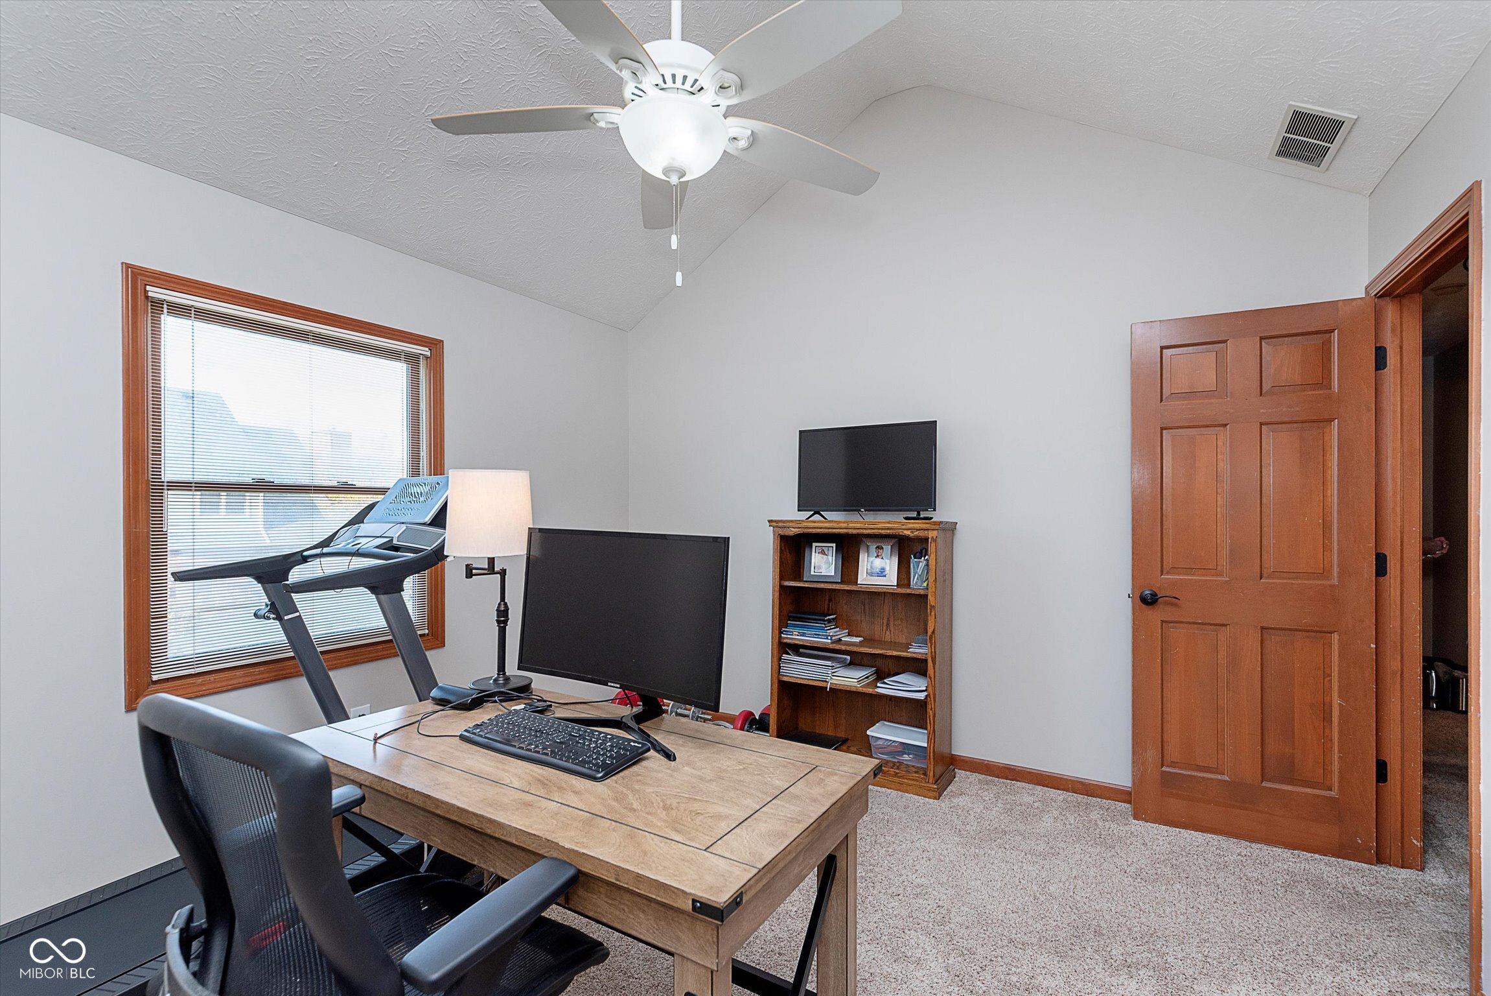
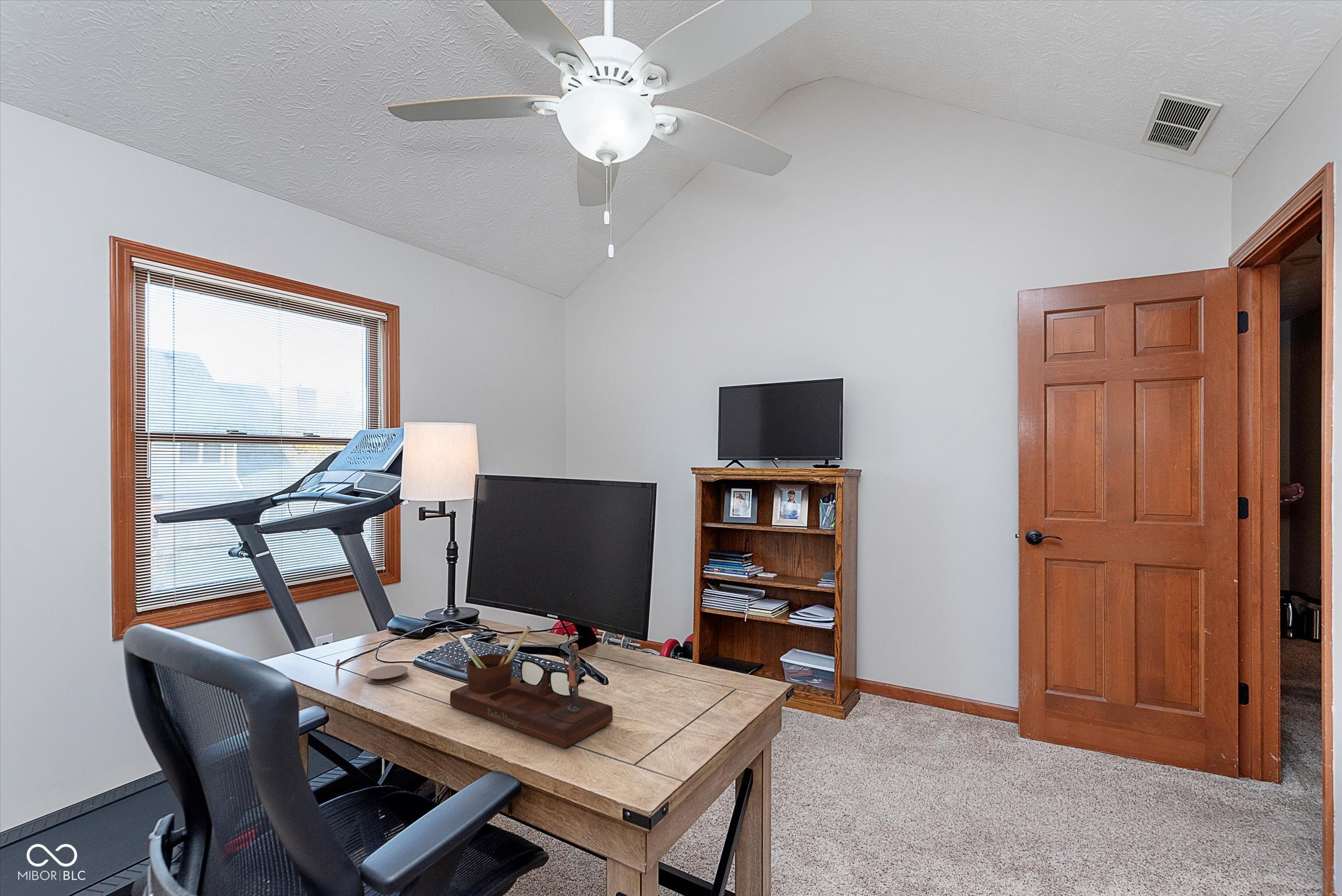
+ coaster (387, 674)
+ desk organizer (525, 672)
